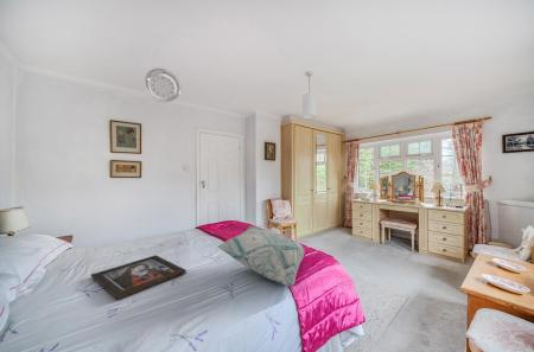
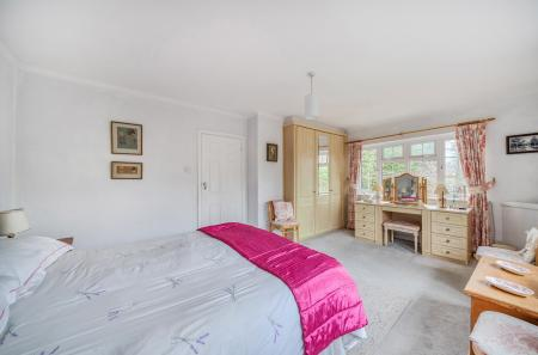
- ceiling light (163, 85)
- religious icon (139, 273)
- decorative pillow (266, 250)
